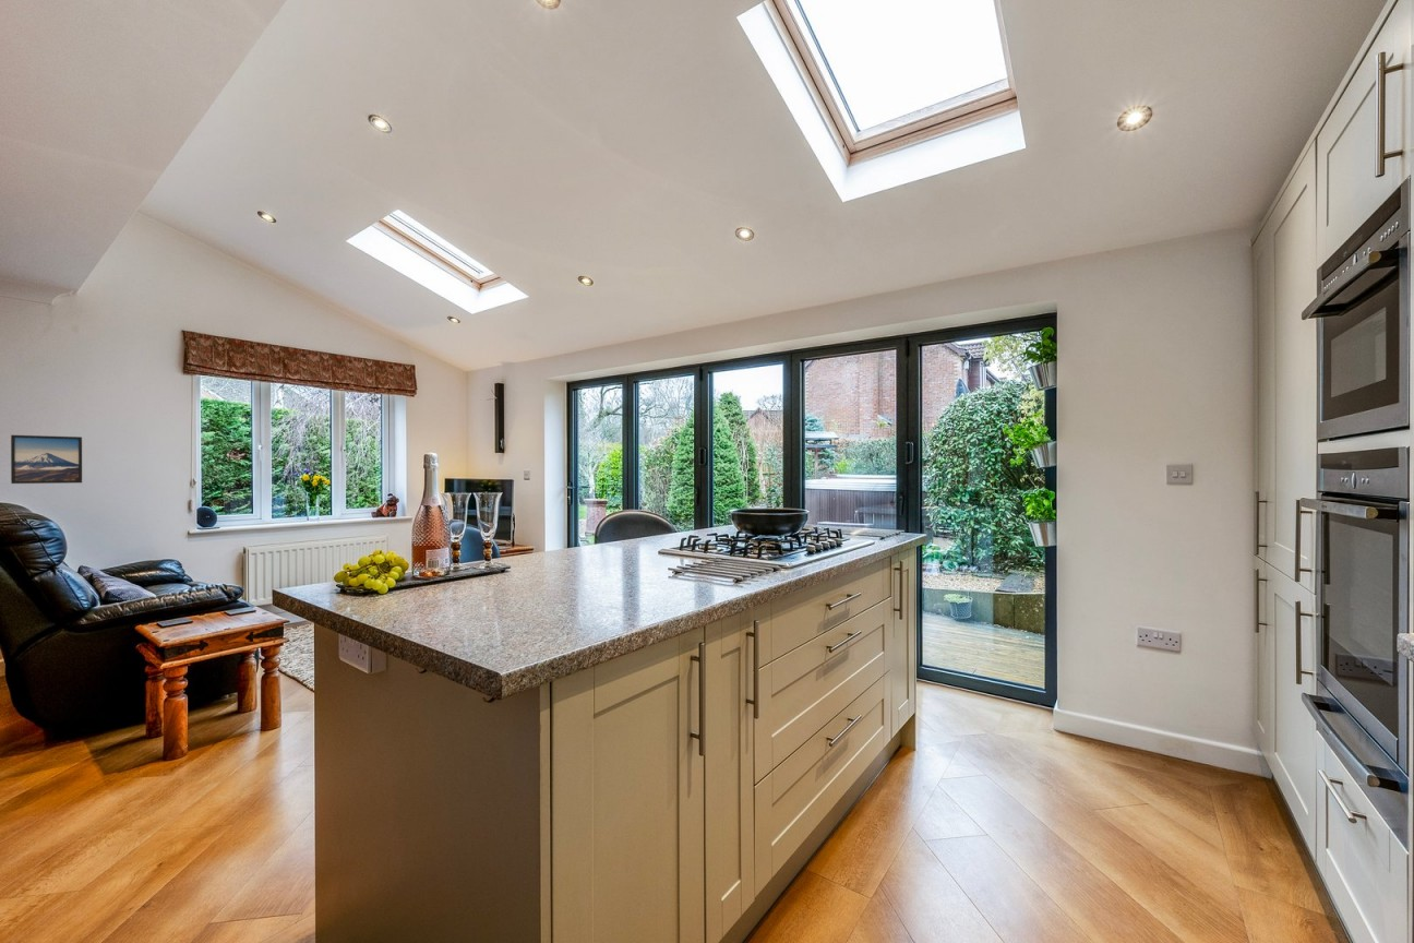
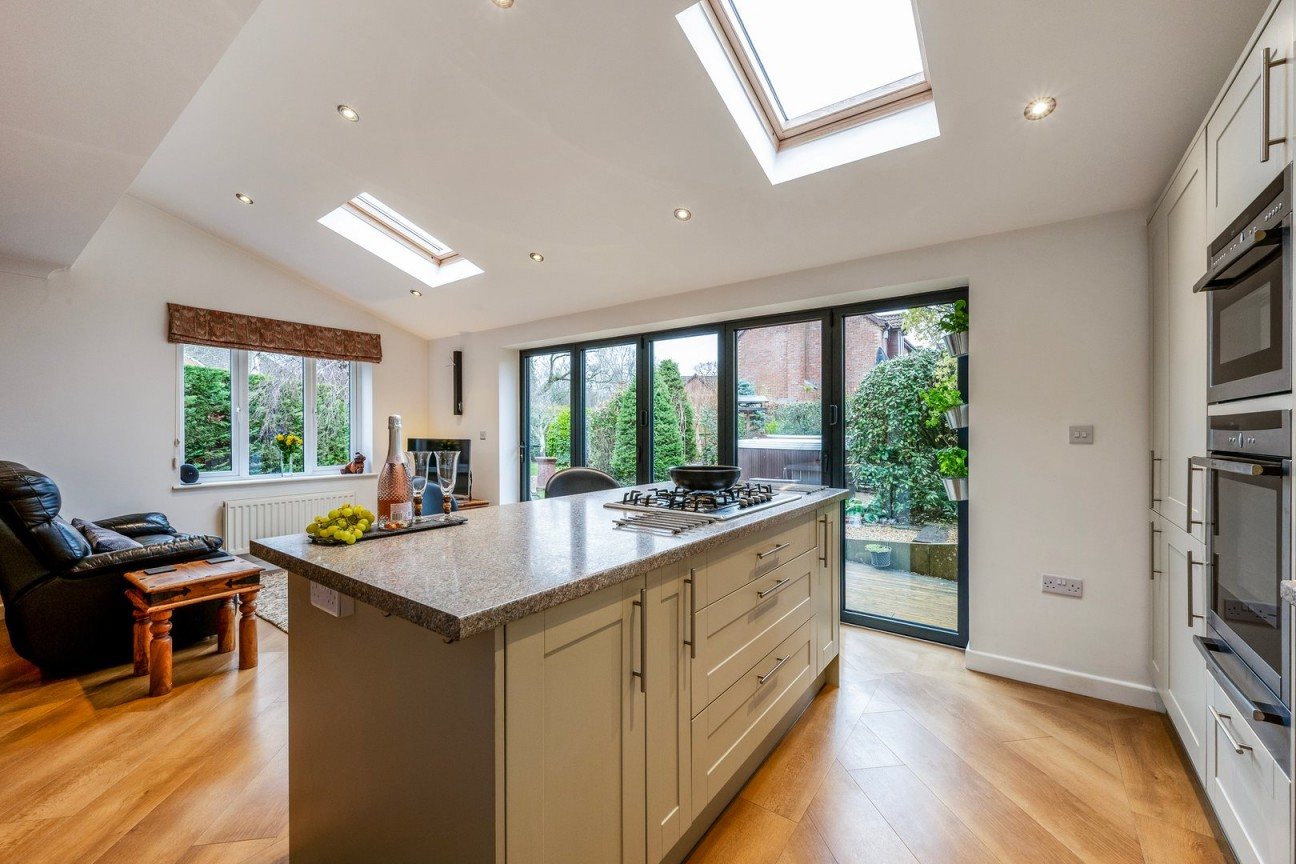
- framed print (47, 459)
